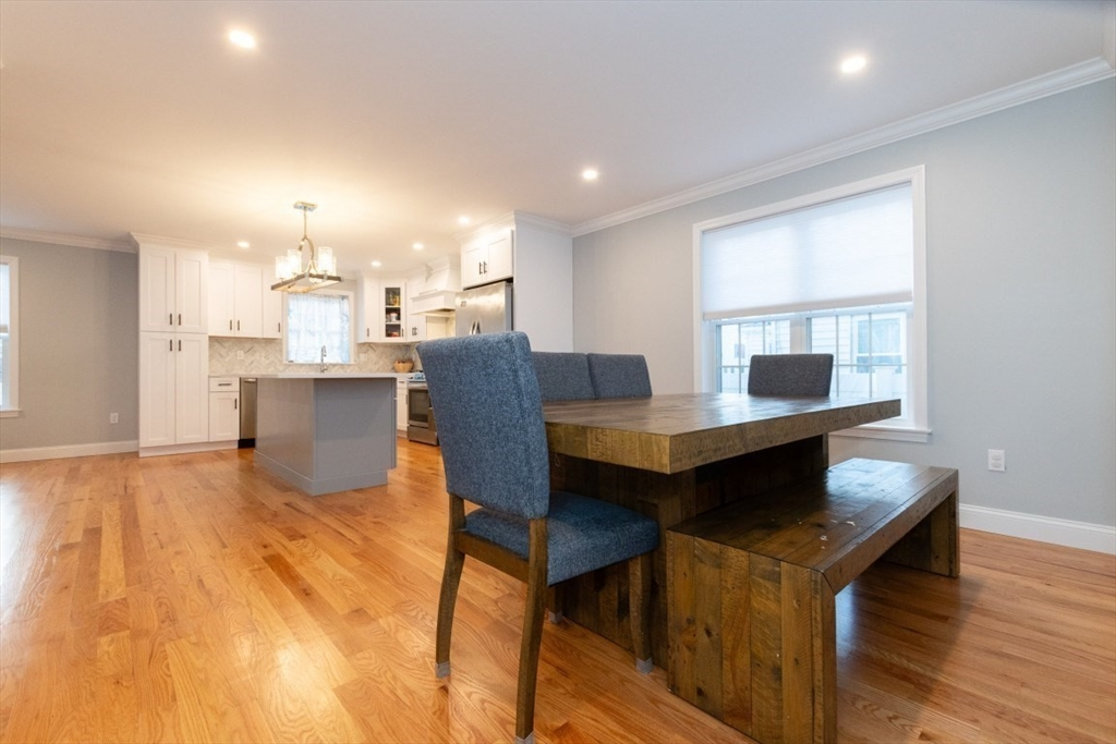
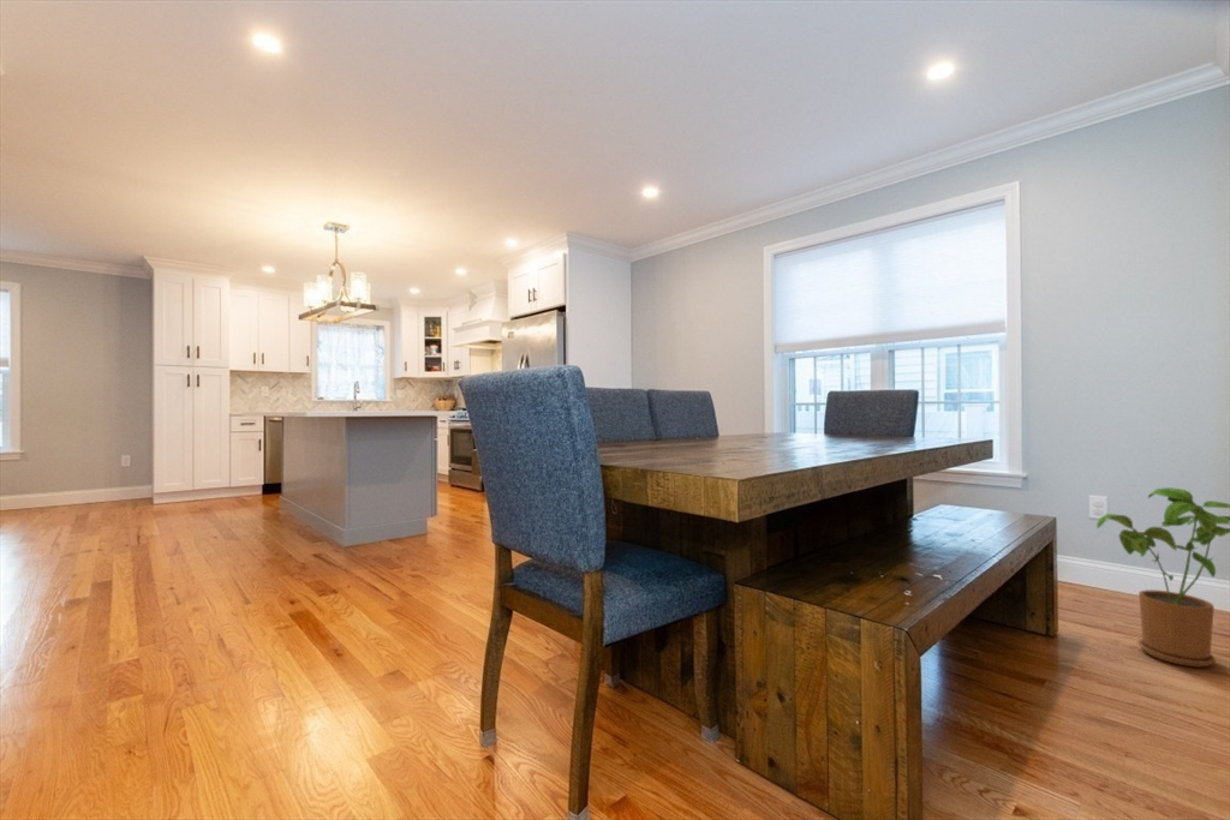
+ house plant (1164, 571)
